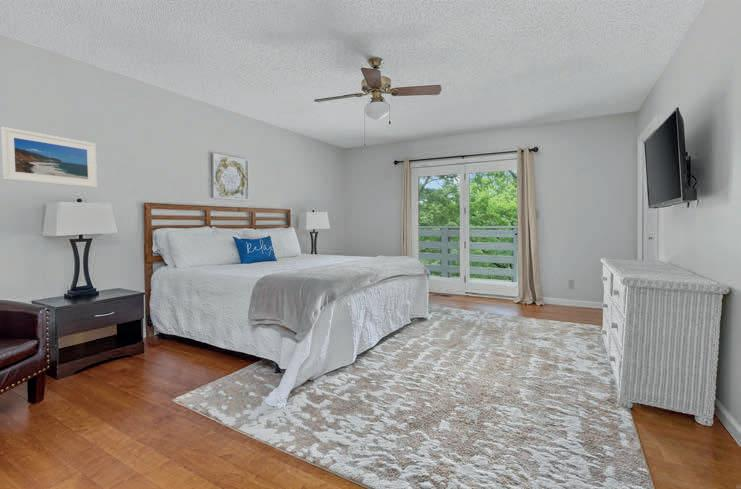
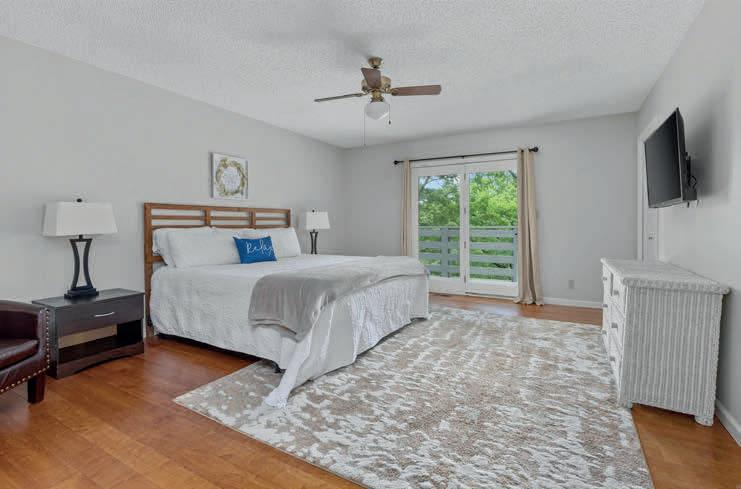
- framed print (53, 160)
